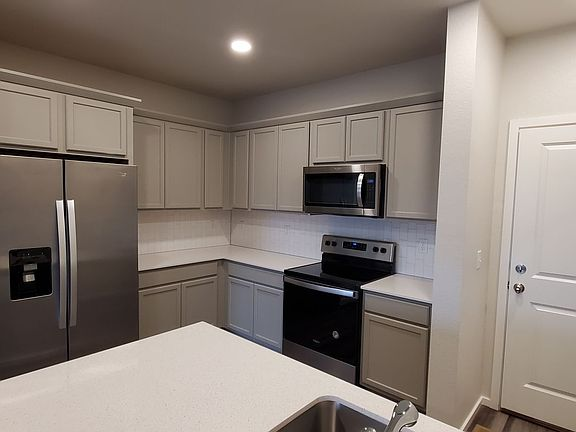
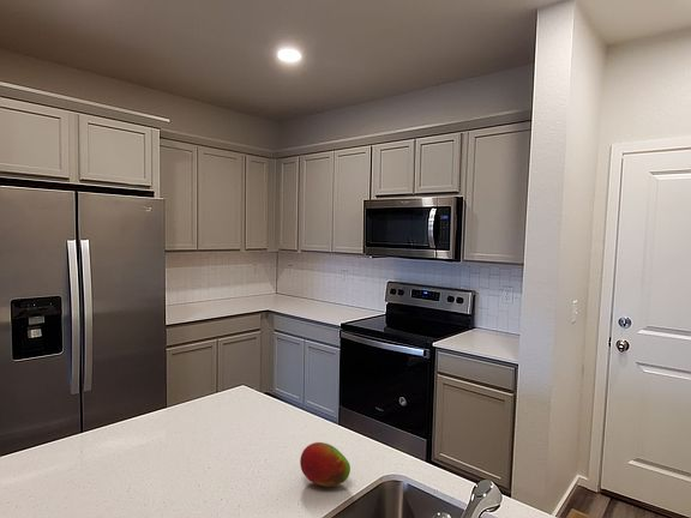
+ fruit (325, 464)
